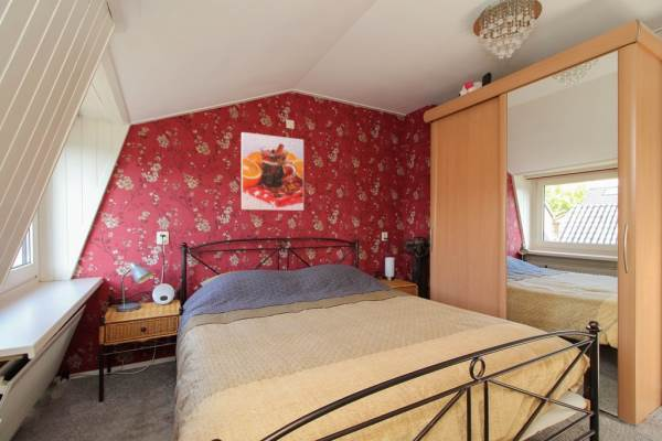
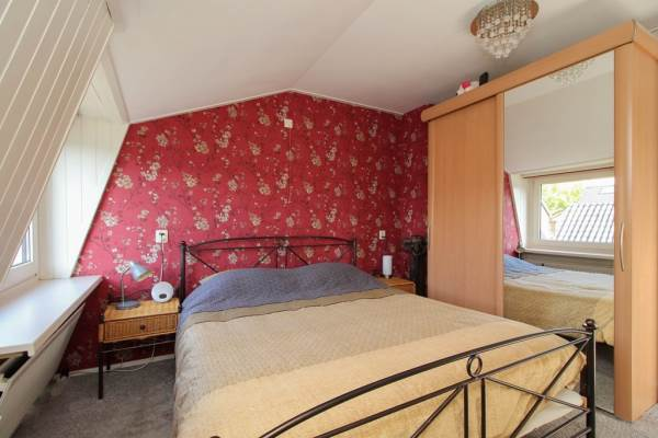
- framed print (274, 173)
